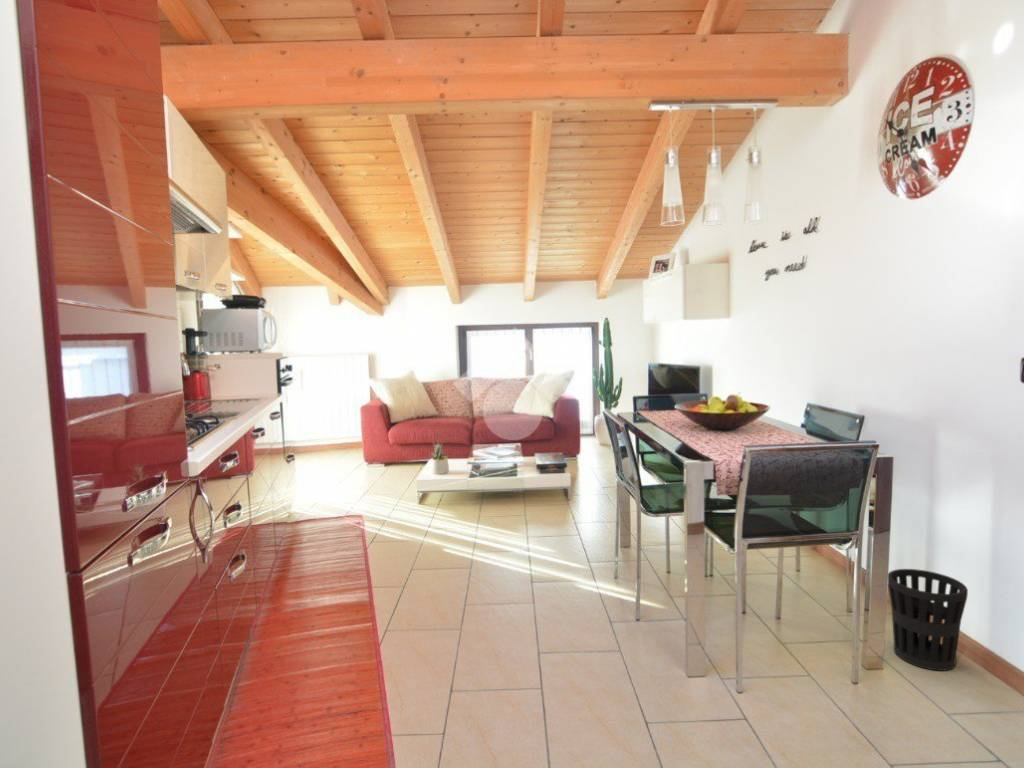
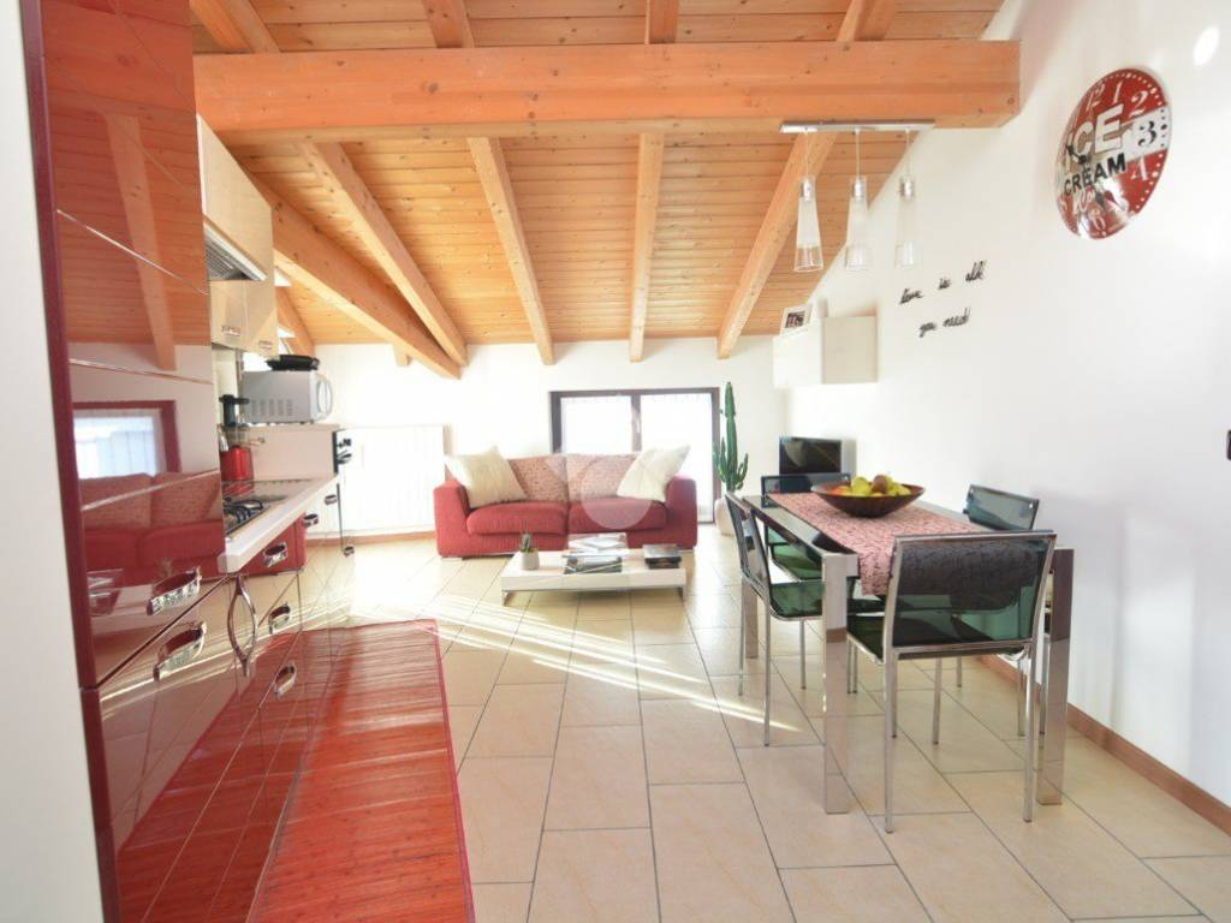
- wastebasket (925, 618)
